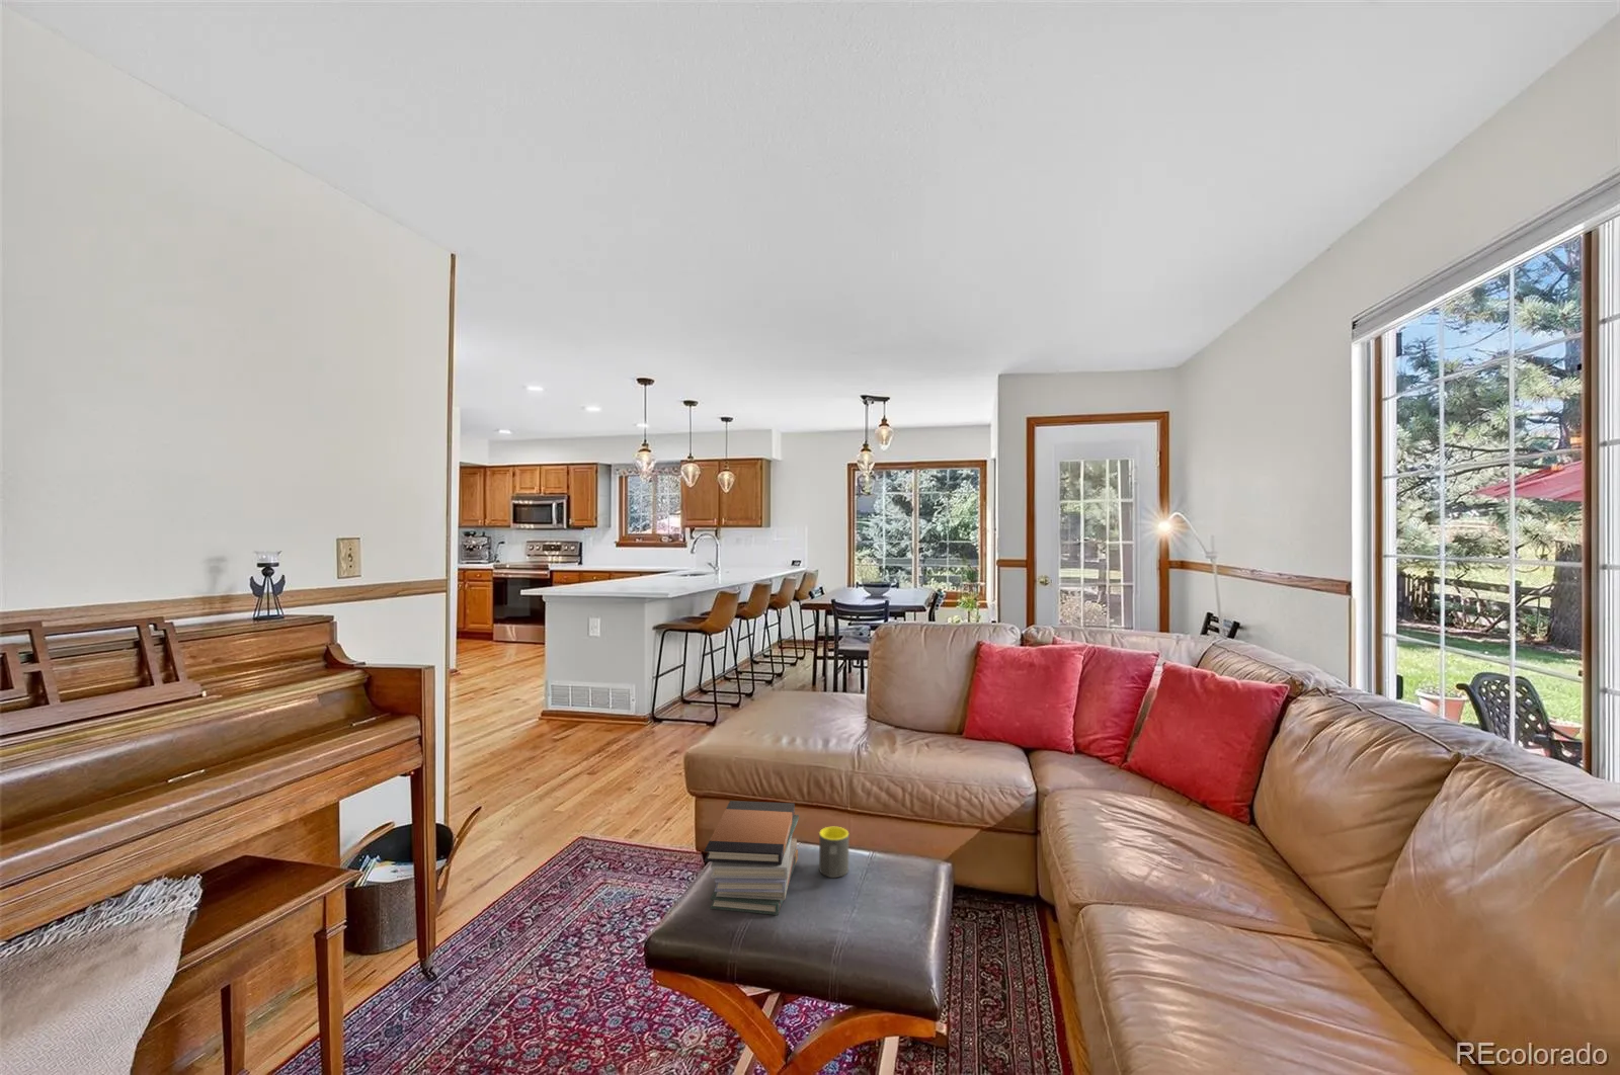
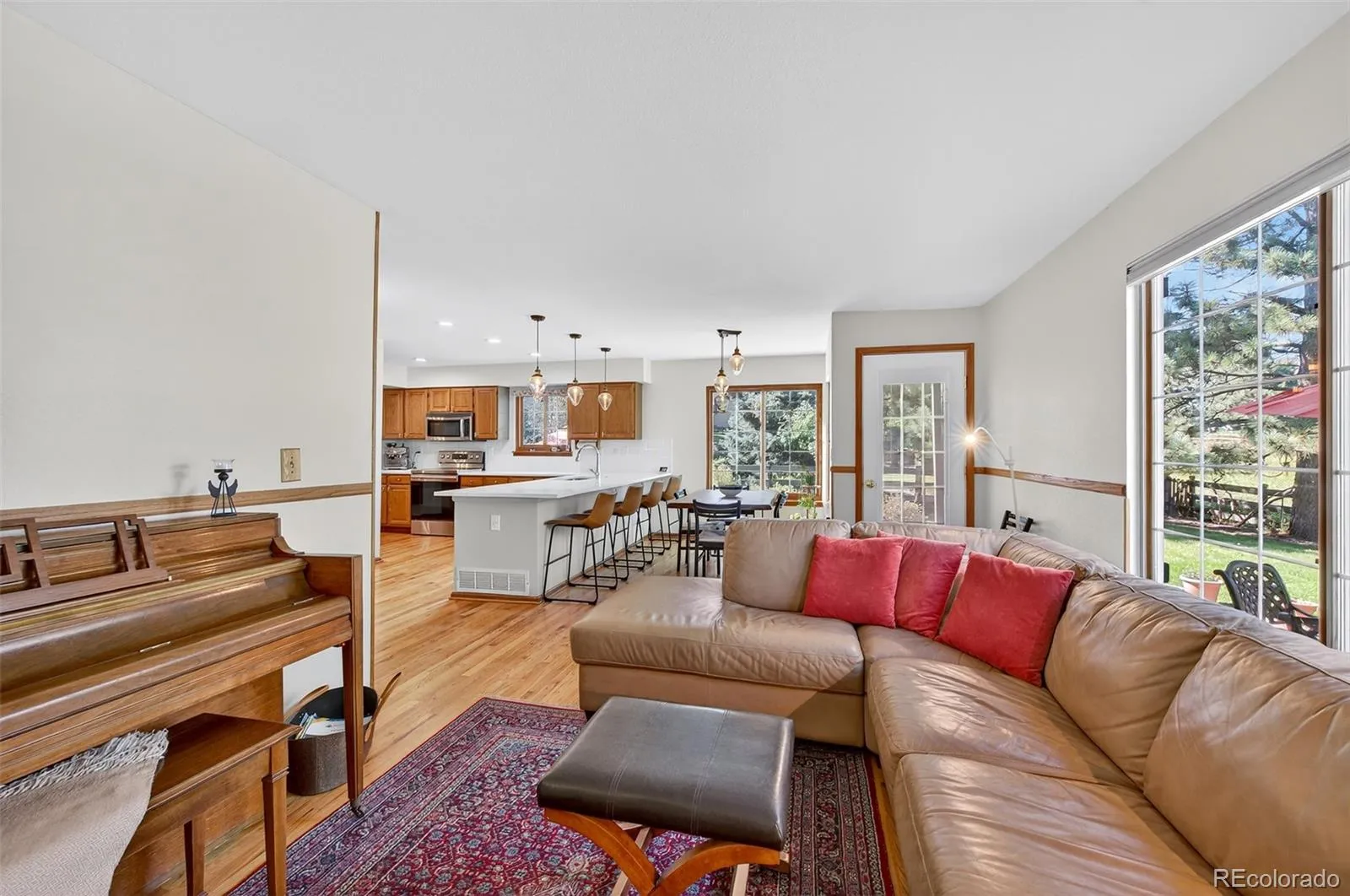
- mug (833, 855)
- book stack (755, 853)
